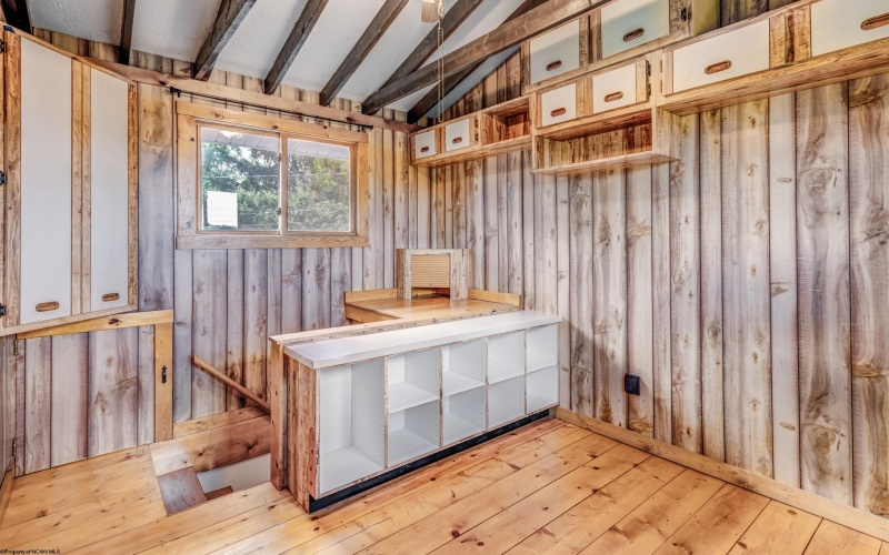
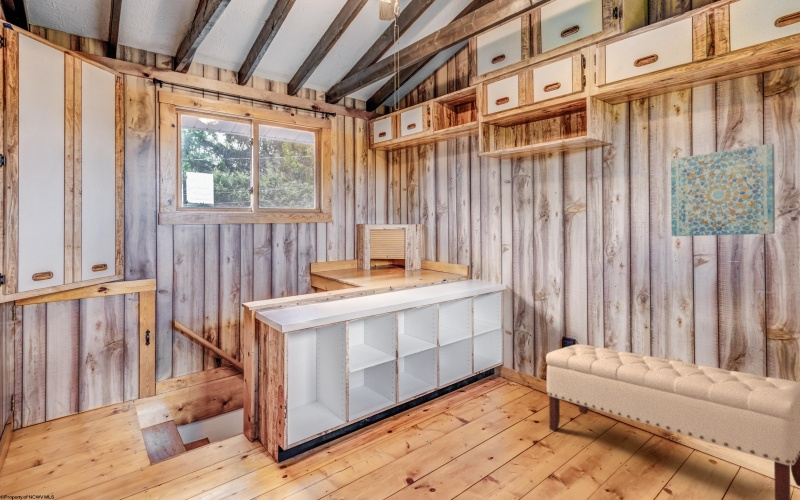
+ bench (660, 410)
+ wall art (719, 193)
